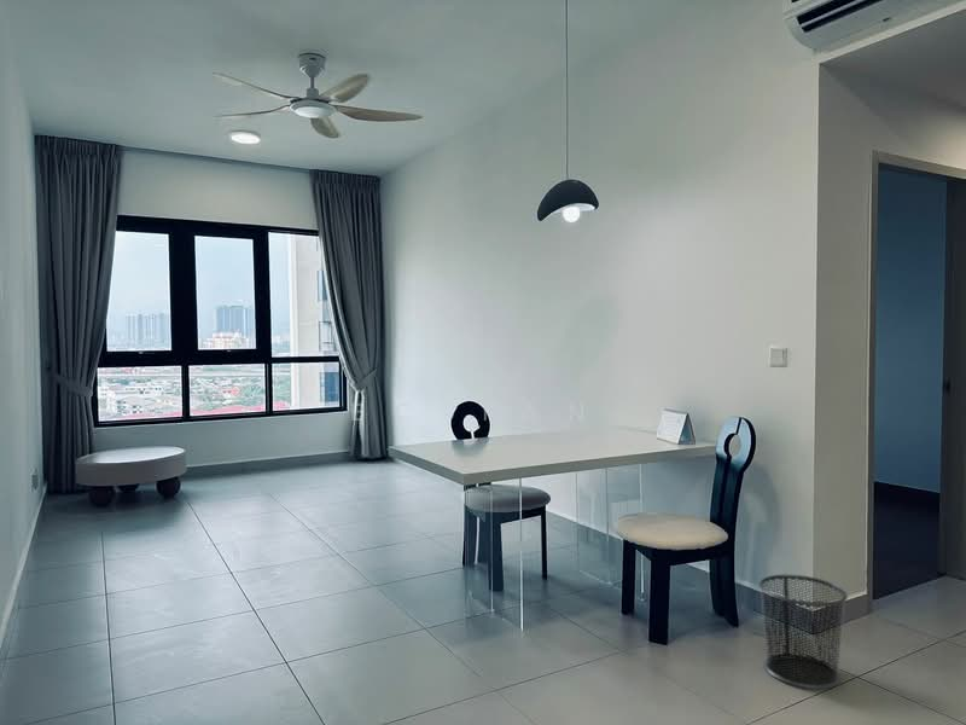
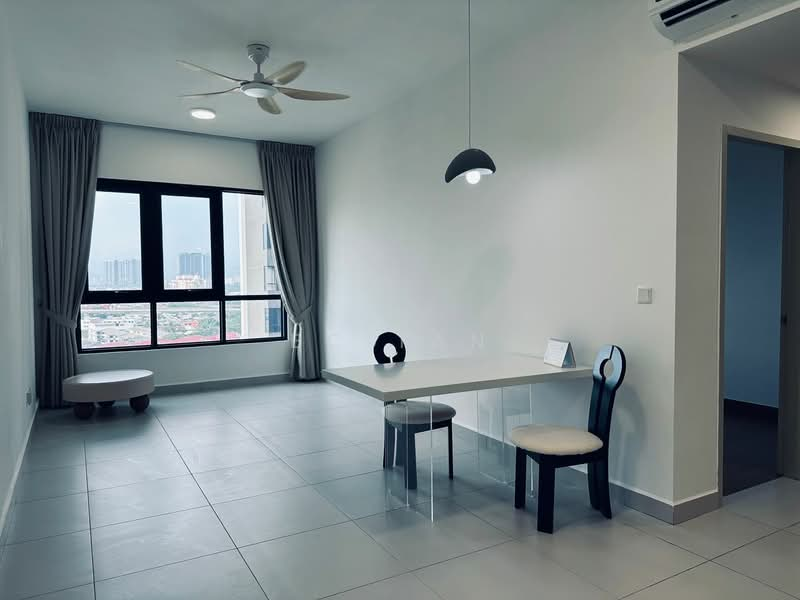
- waste bin (802, 630)
